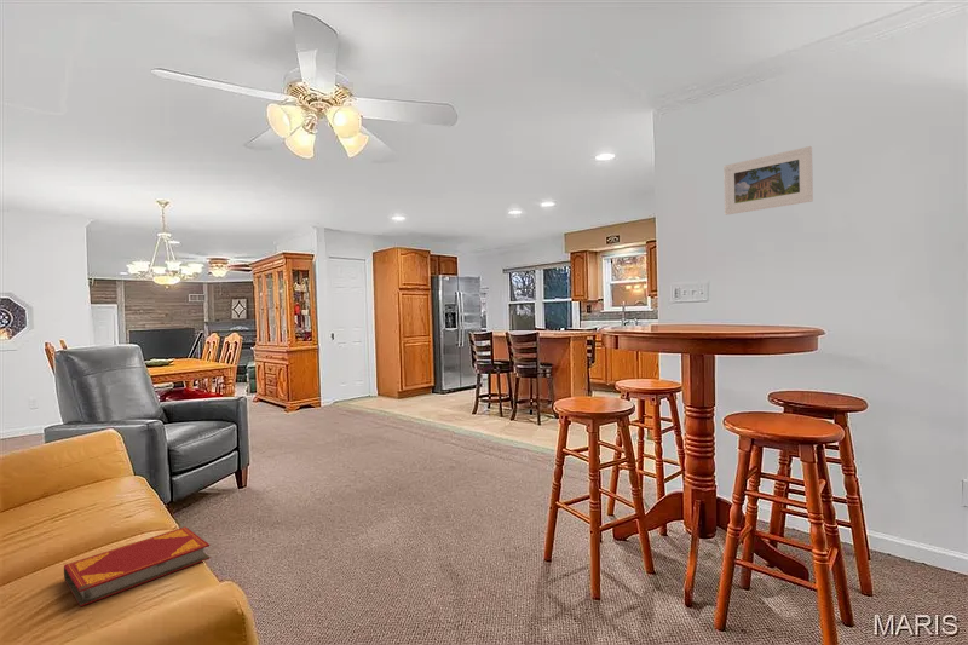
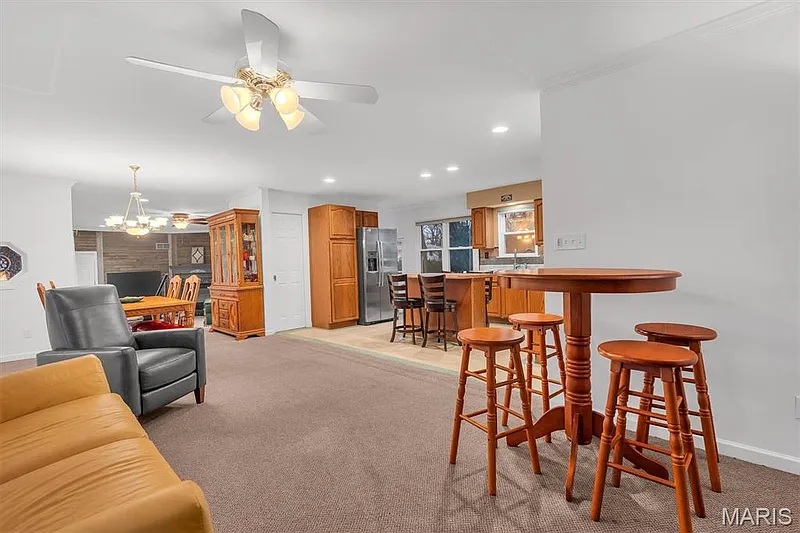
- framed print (766, 182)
- hardback book (139, 560)
